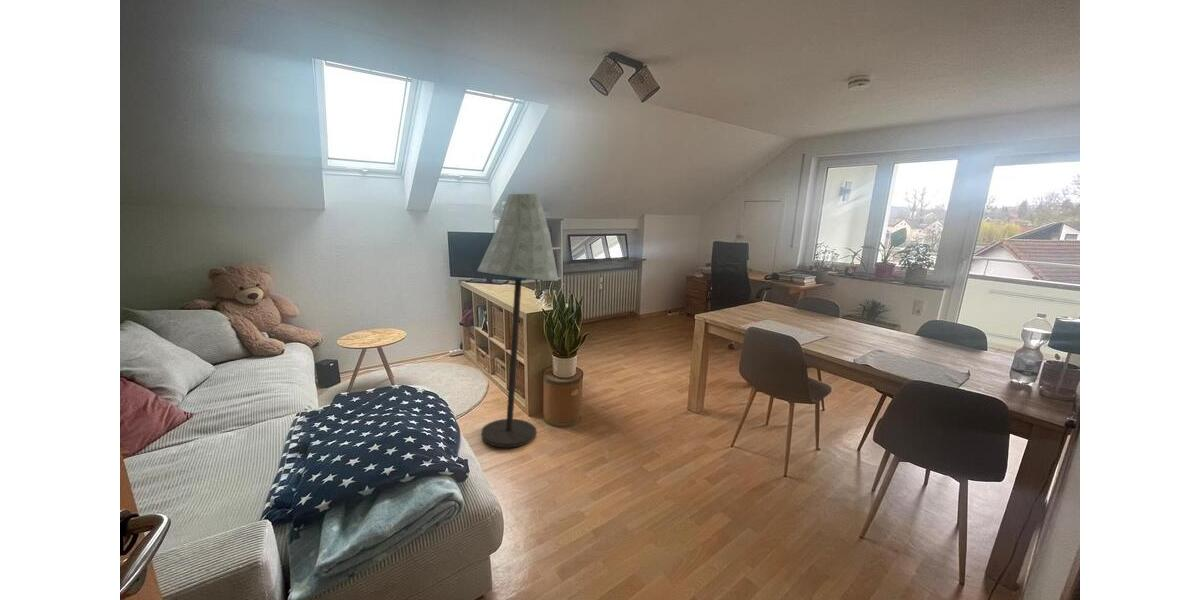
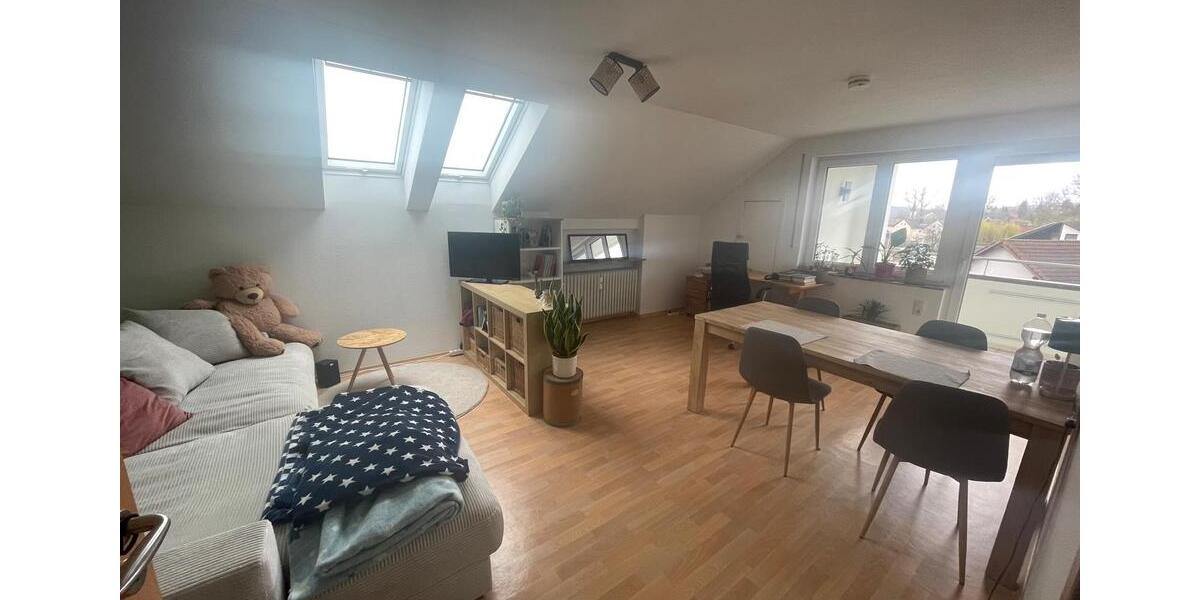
- floor lamp (516, 317)
